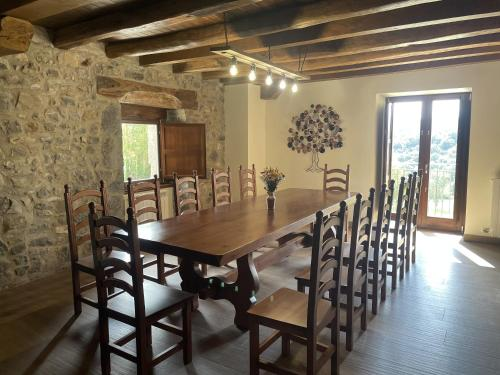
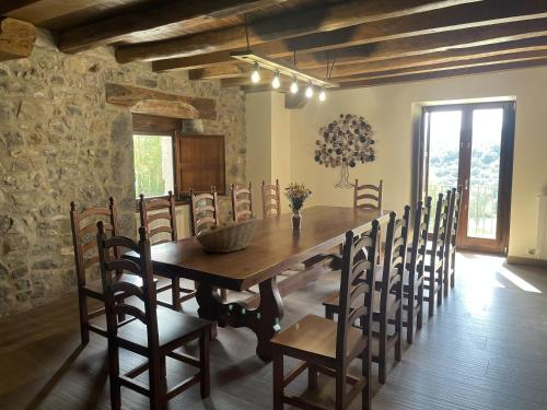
+ fruit basket (229, 232)
